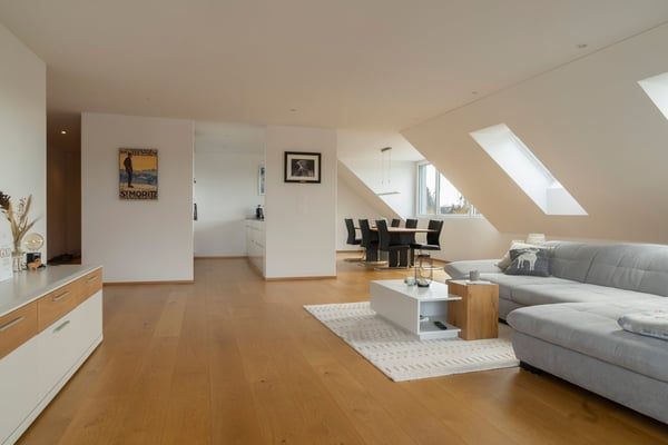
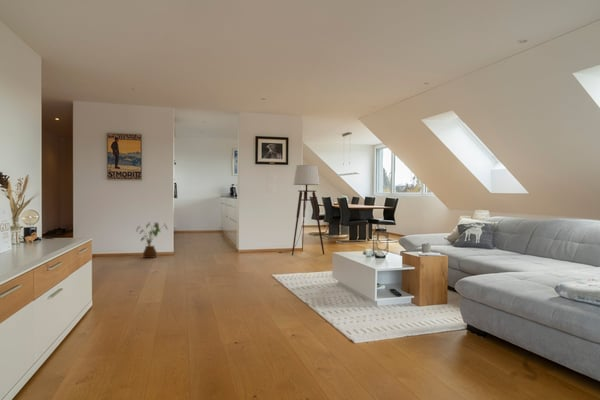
+ house plant (151, 239)
+ floor lamp (299, 209)
